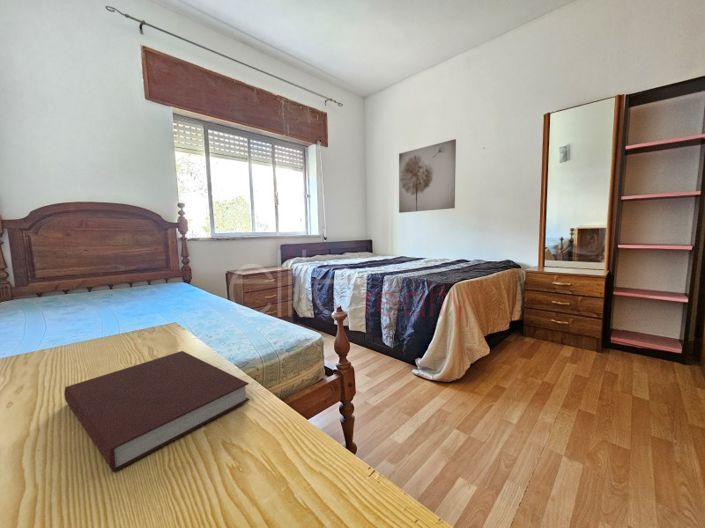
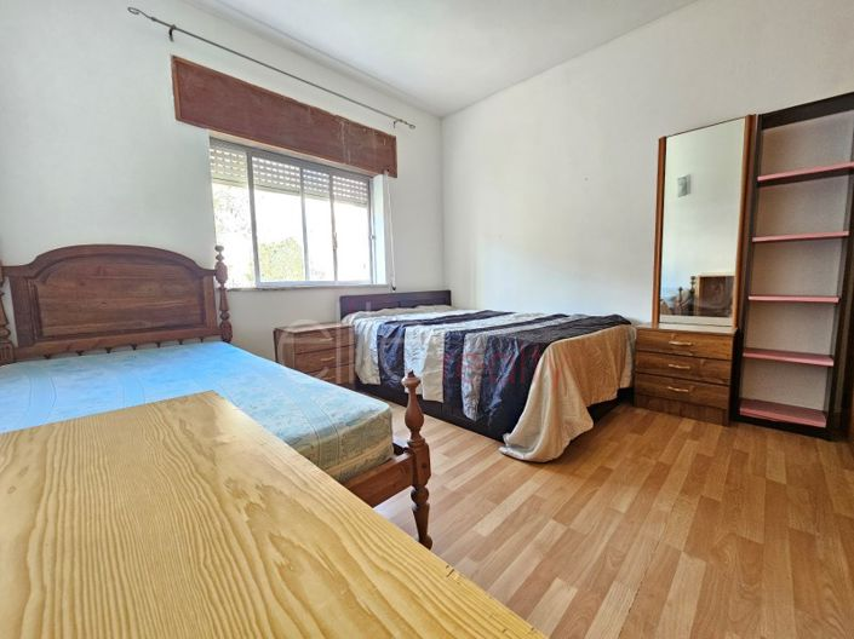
- wall art (425, 179)
- notebook (157, 393)
